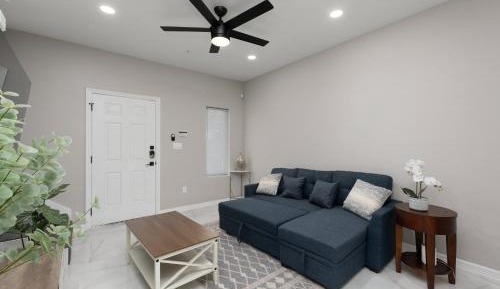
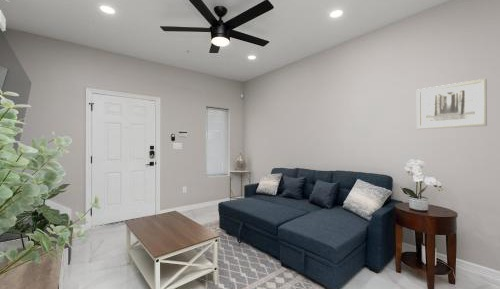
+ wall art (448, 106)
